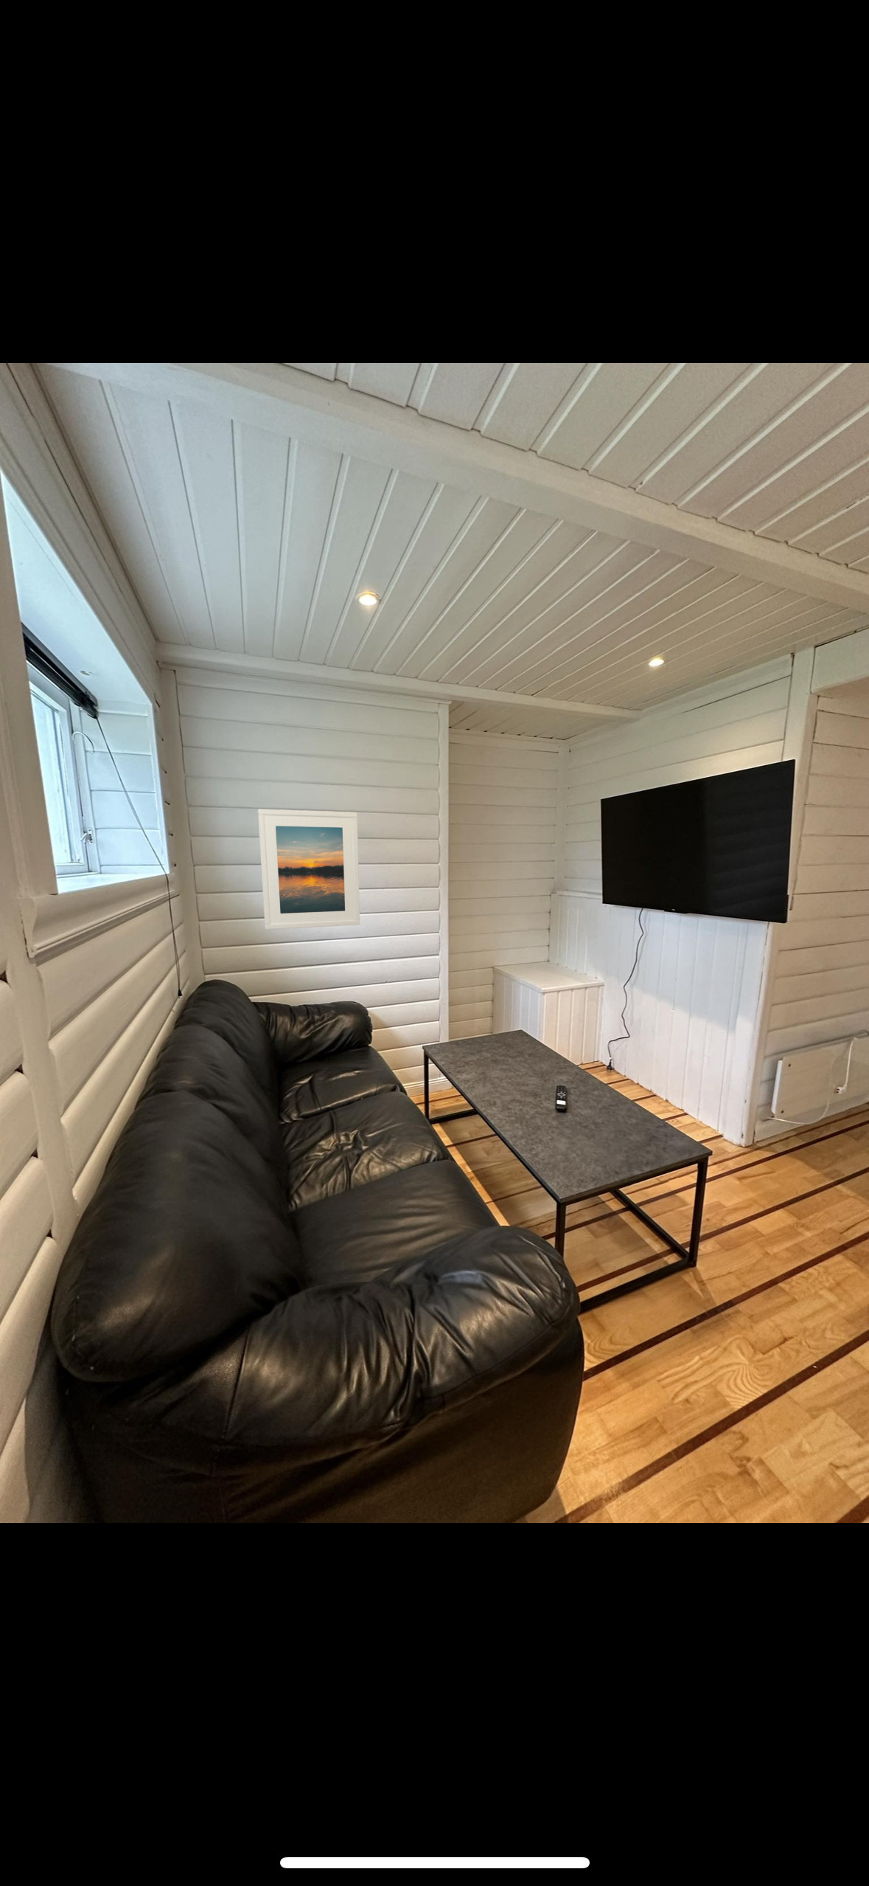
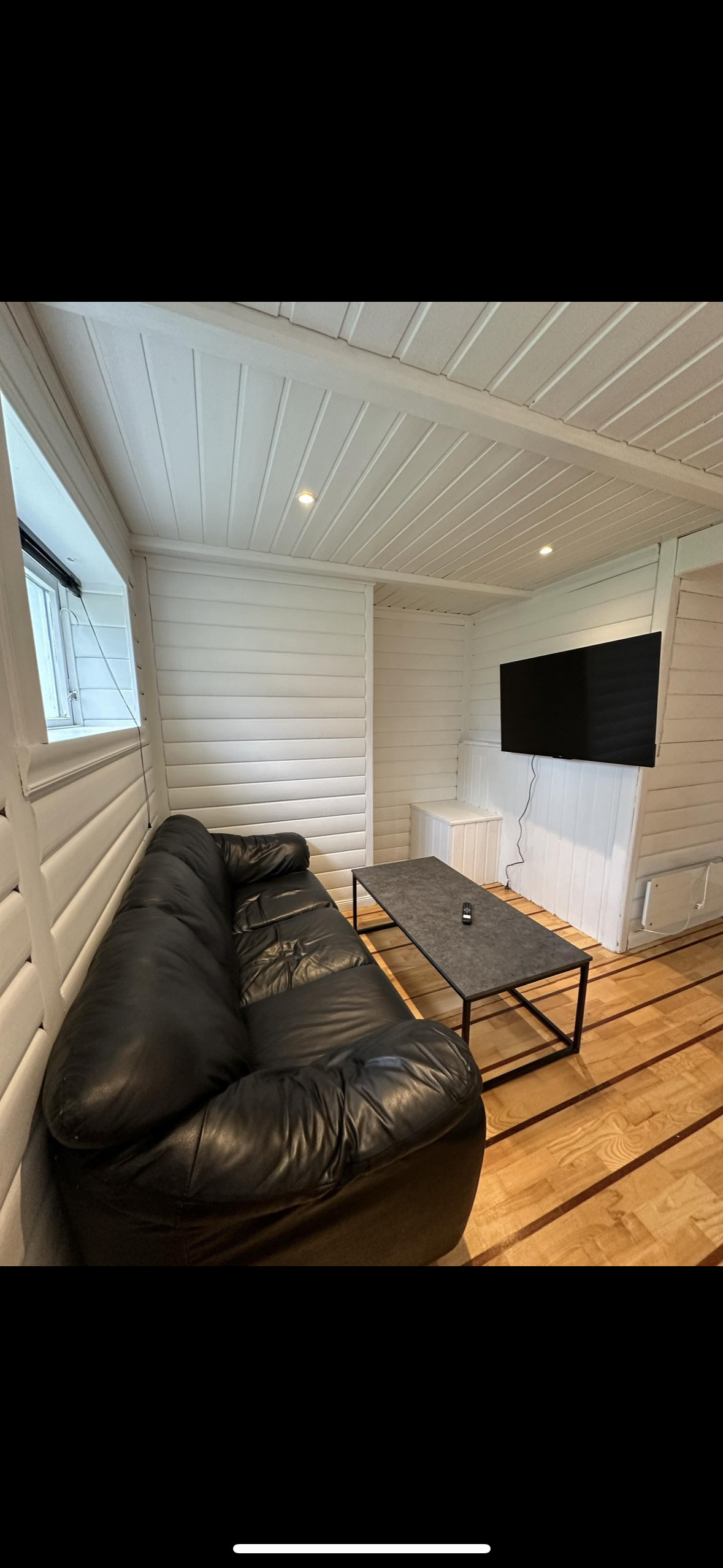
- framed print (311, 870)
